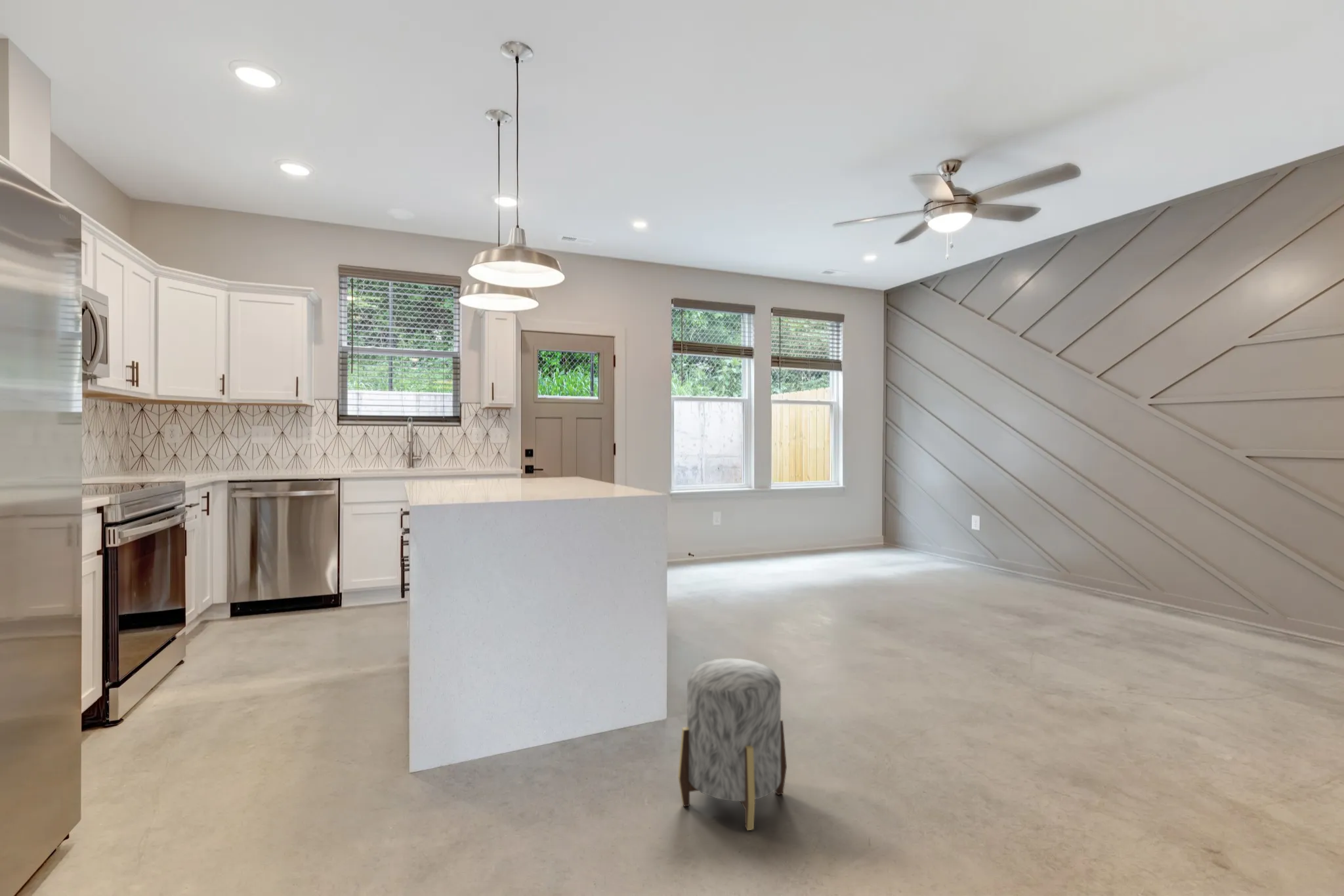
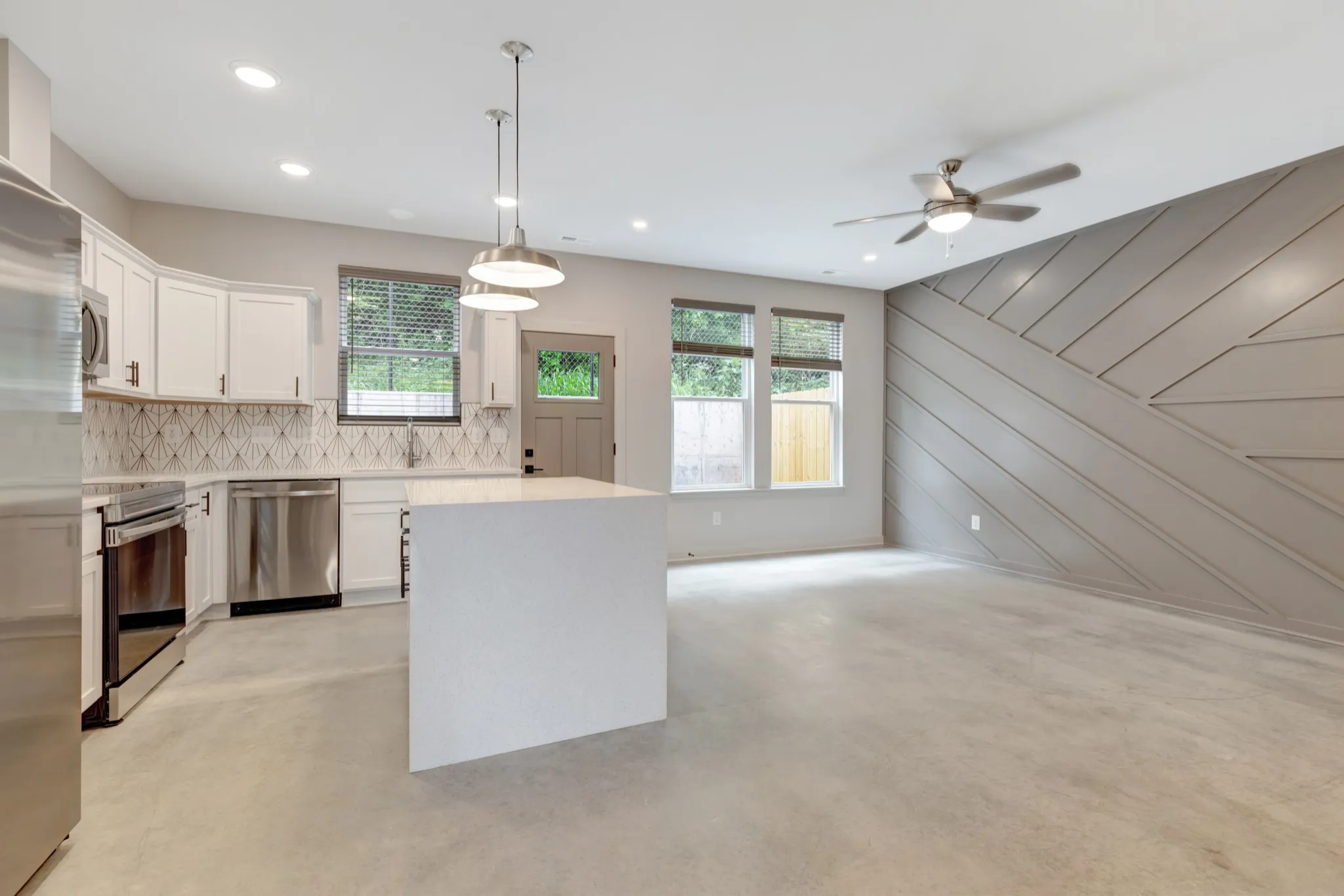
- stool (734, 731)
